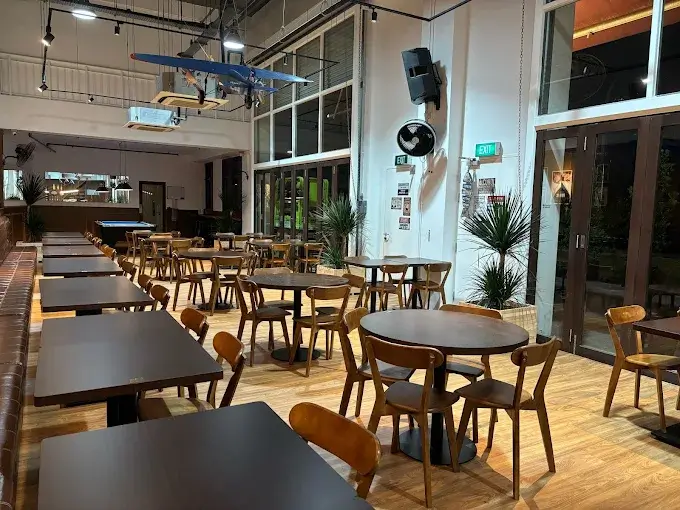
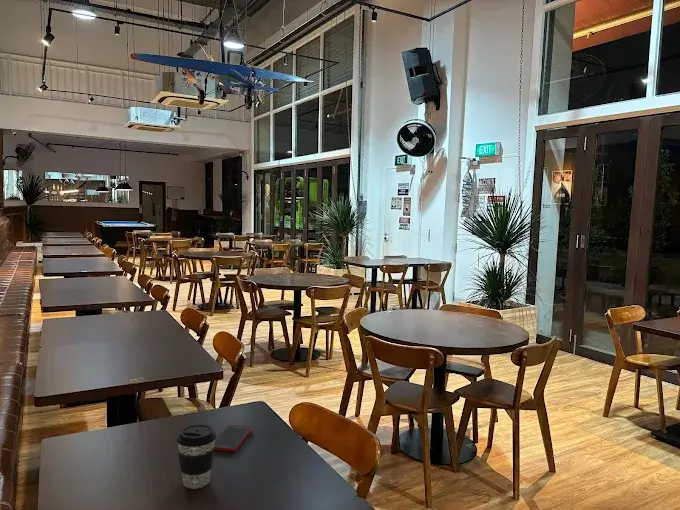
+ cell phone (231, 437)
+ coffee cup (196, 456)
